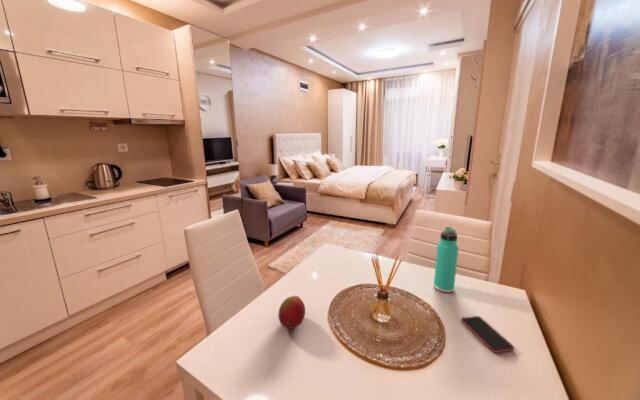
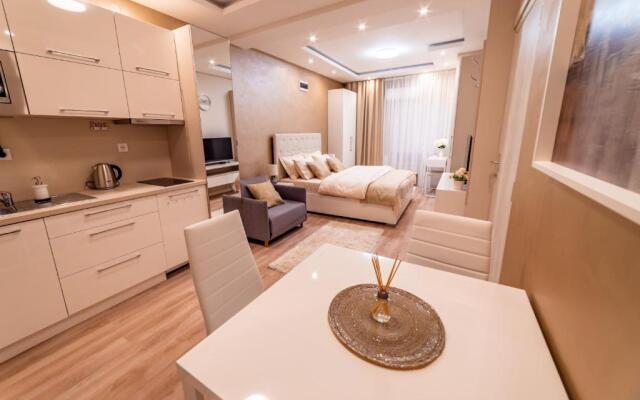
- fruit (291, 310)
- smartphone (485, 332)
- thermos bottle (446, 258)
